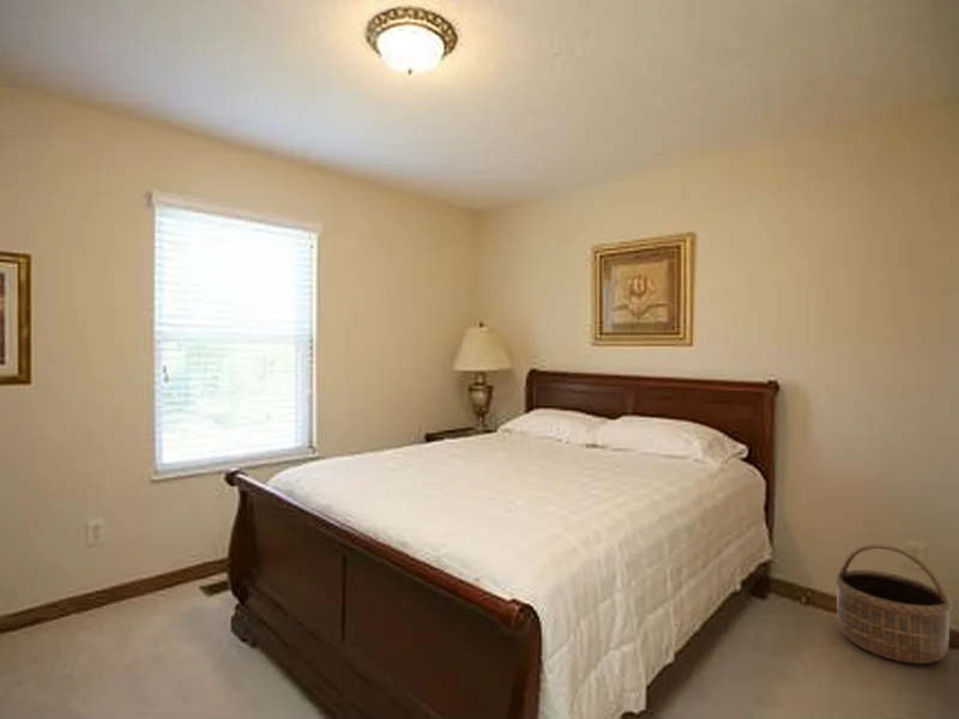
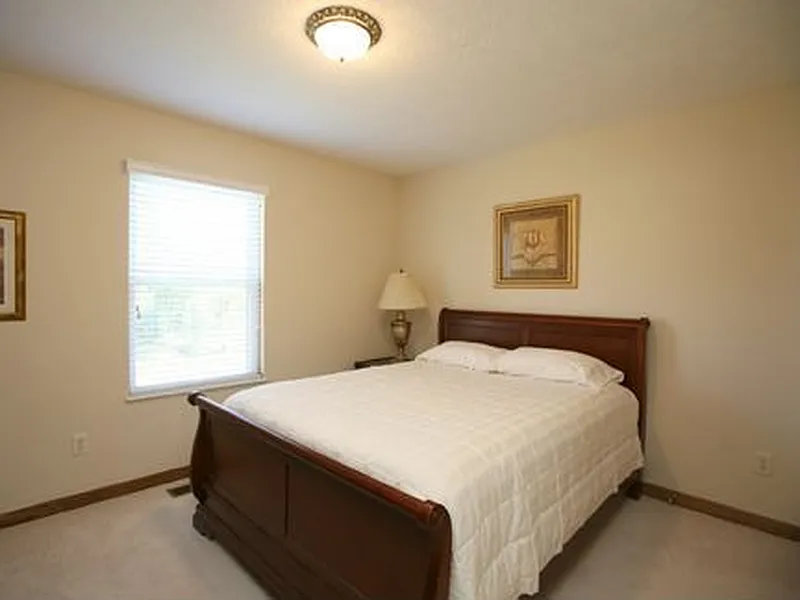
- basket (889, 594)
